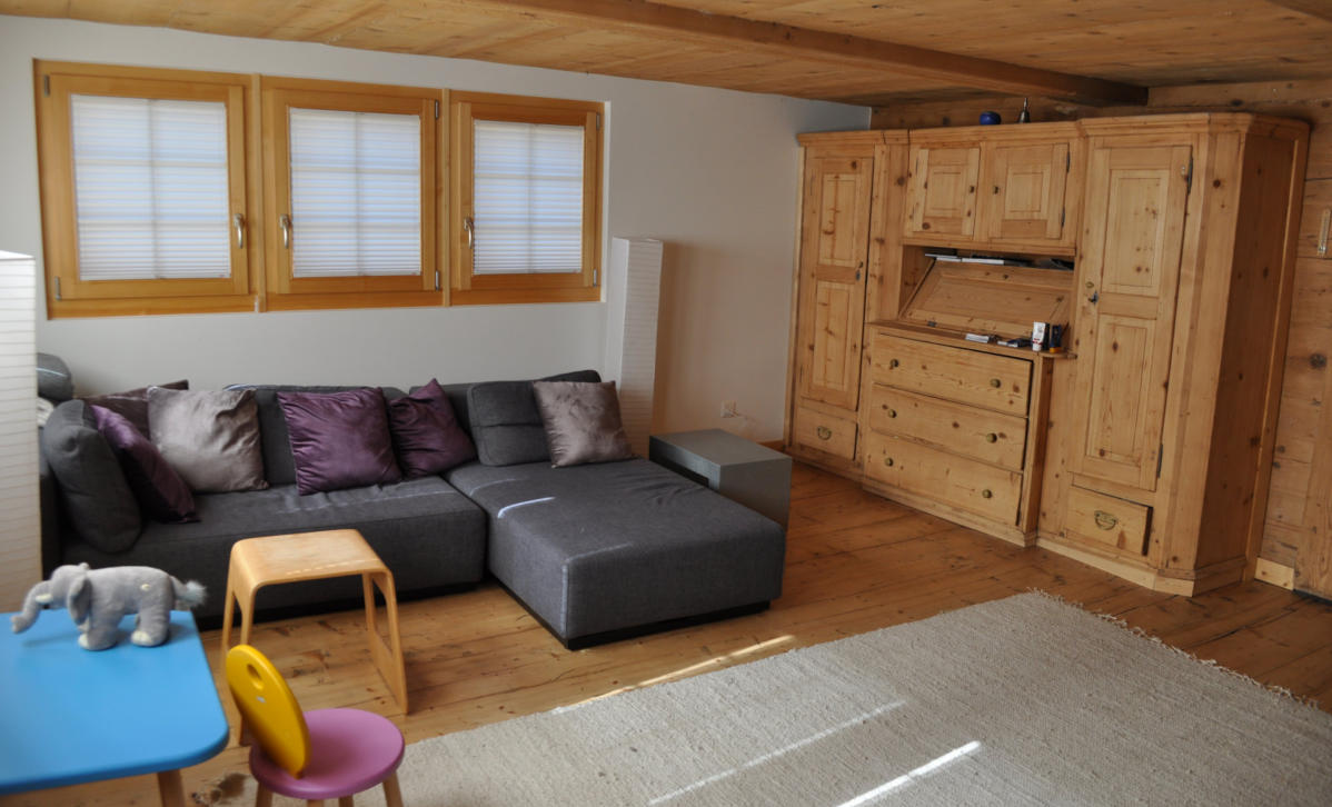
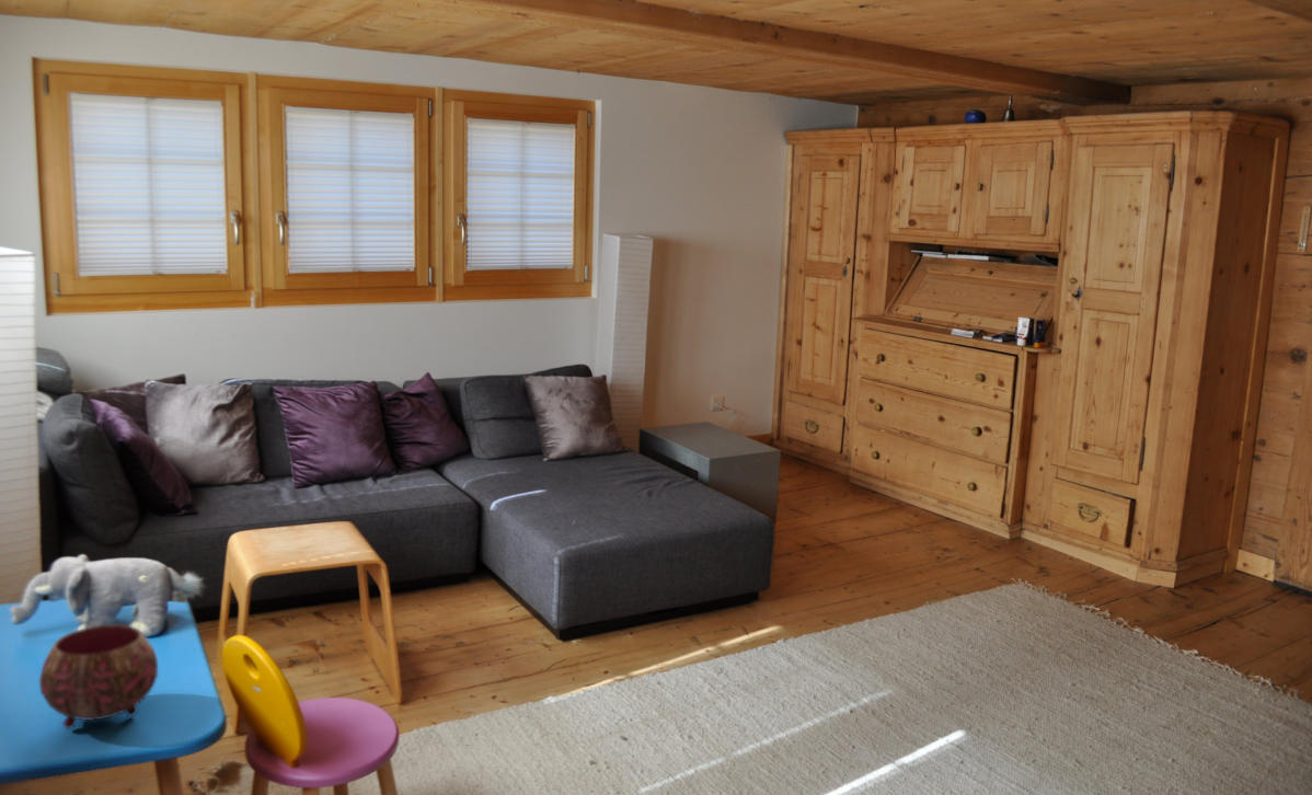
+ bowl (100, 677)
